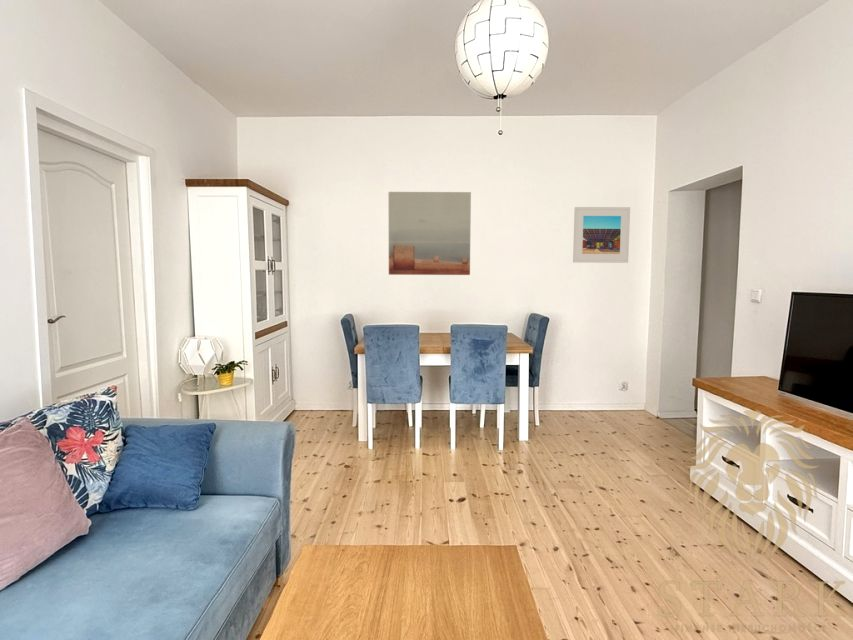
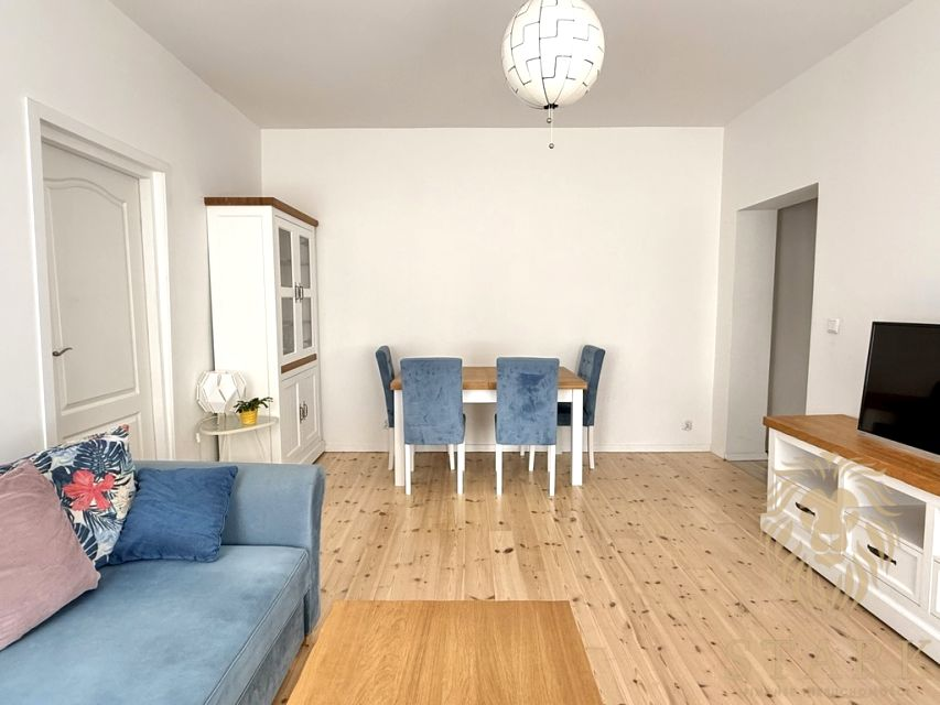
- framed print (601, 235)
- wall art (429, 233)
